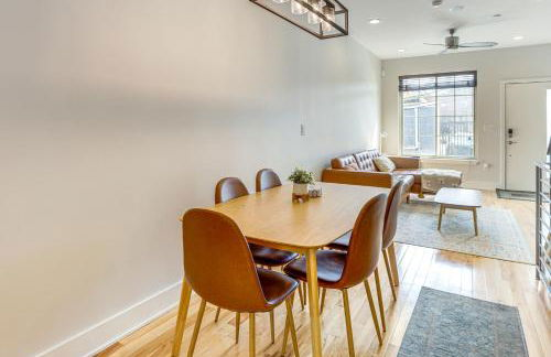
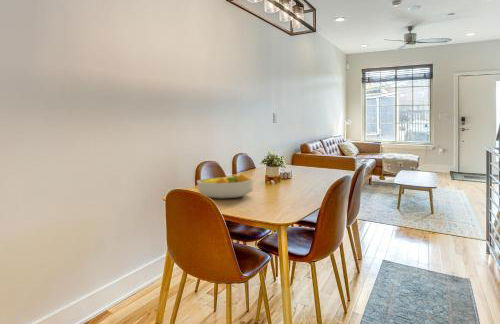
+ fruit bowl (224, 184)
